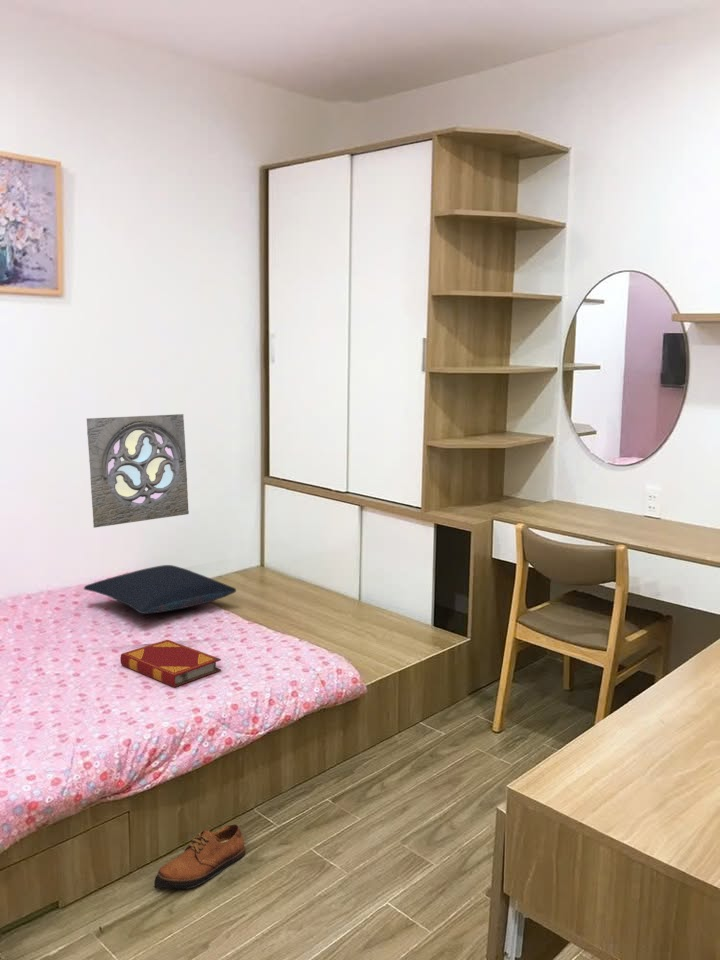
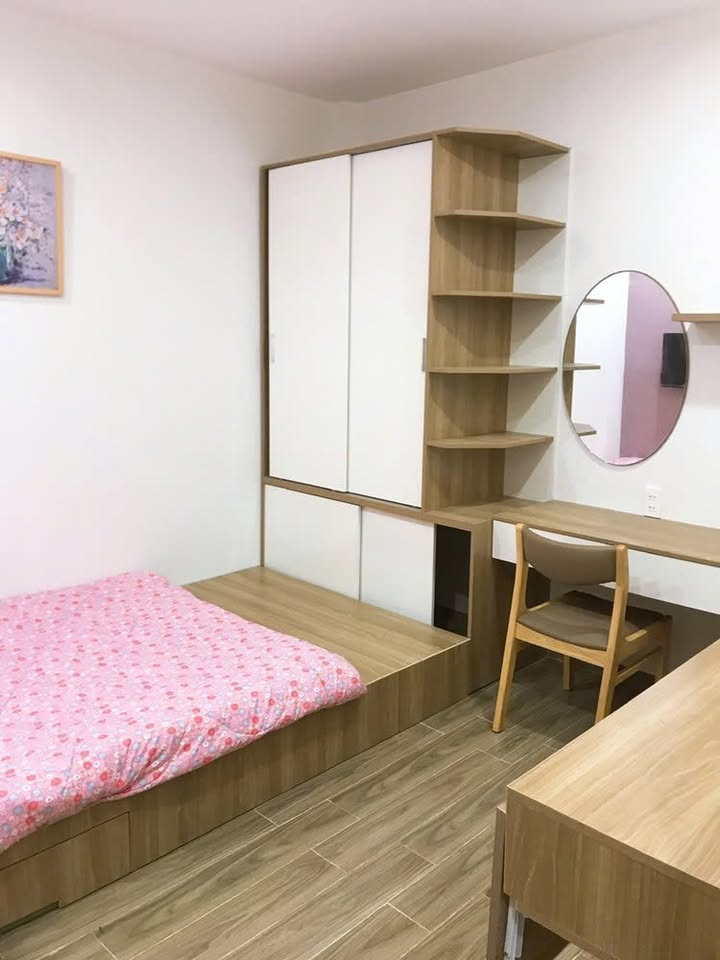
- shoe (201, 853)
- hardback book (170, 662)
- pillow (160, 588)
- wall ornament (139, 468)
